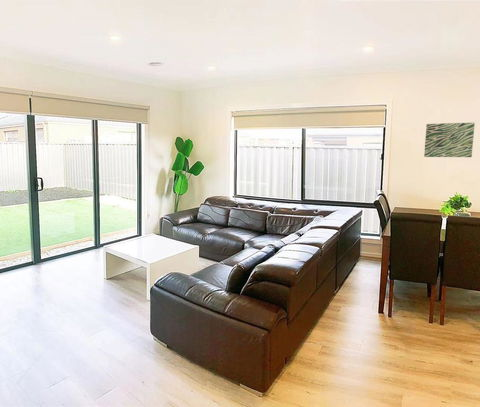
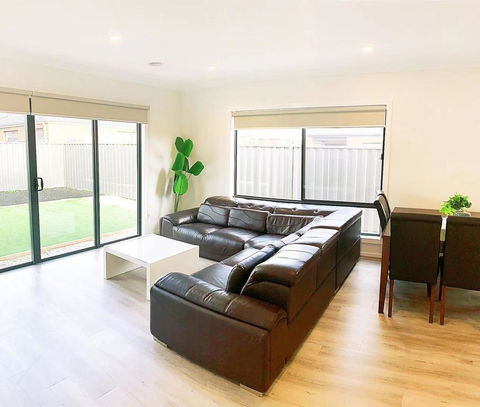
- wall art (448, 140)
